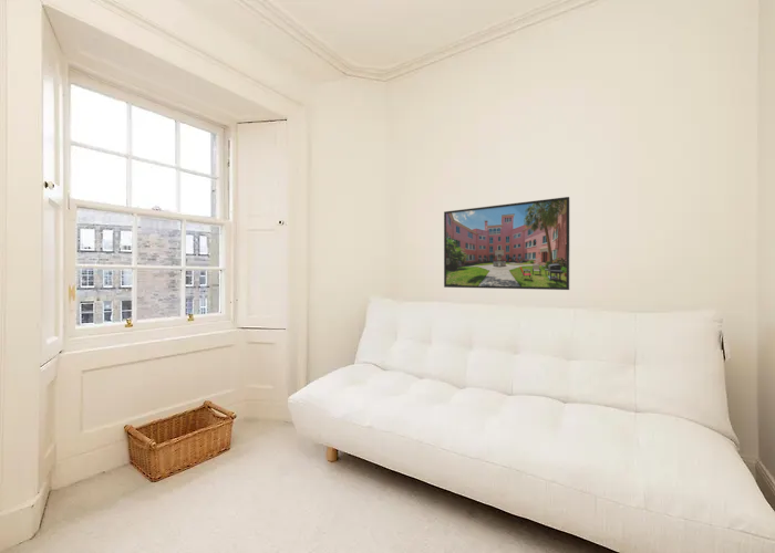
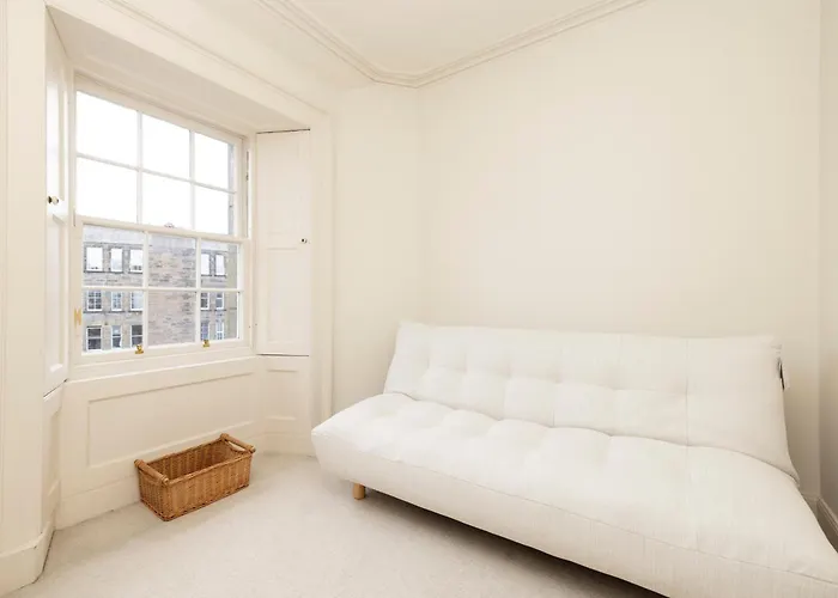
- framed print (499, 247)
